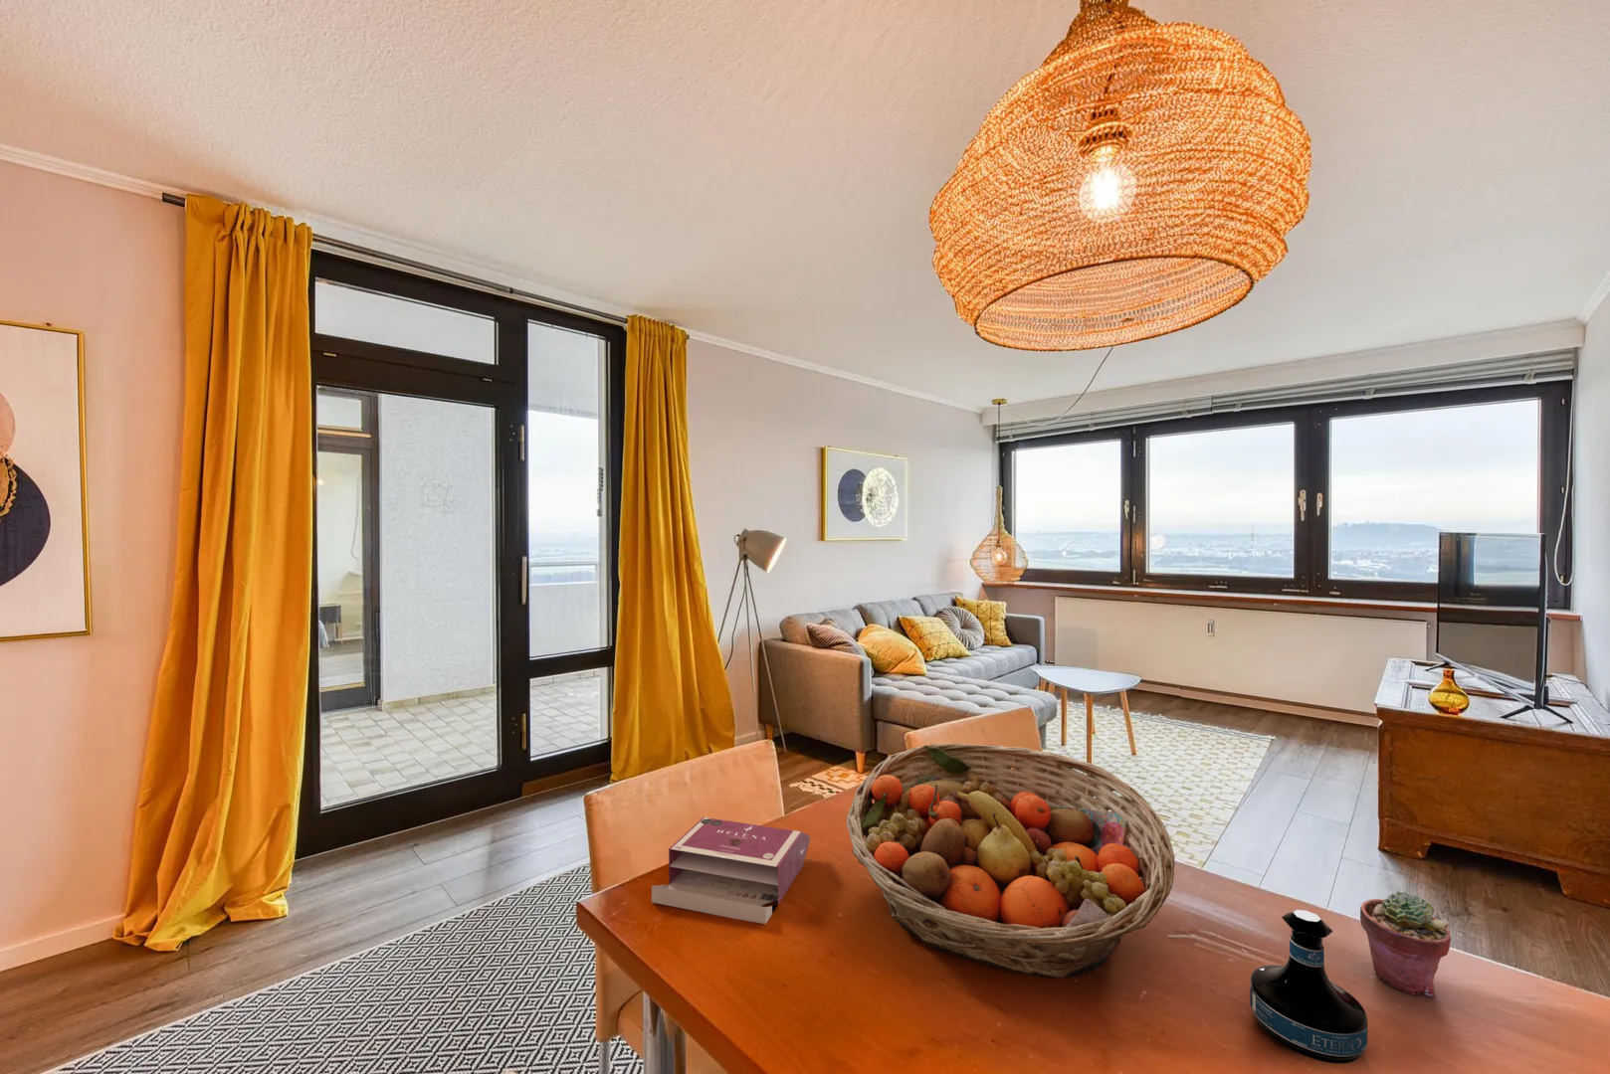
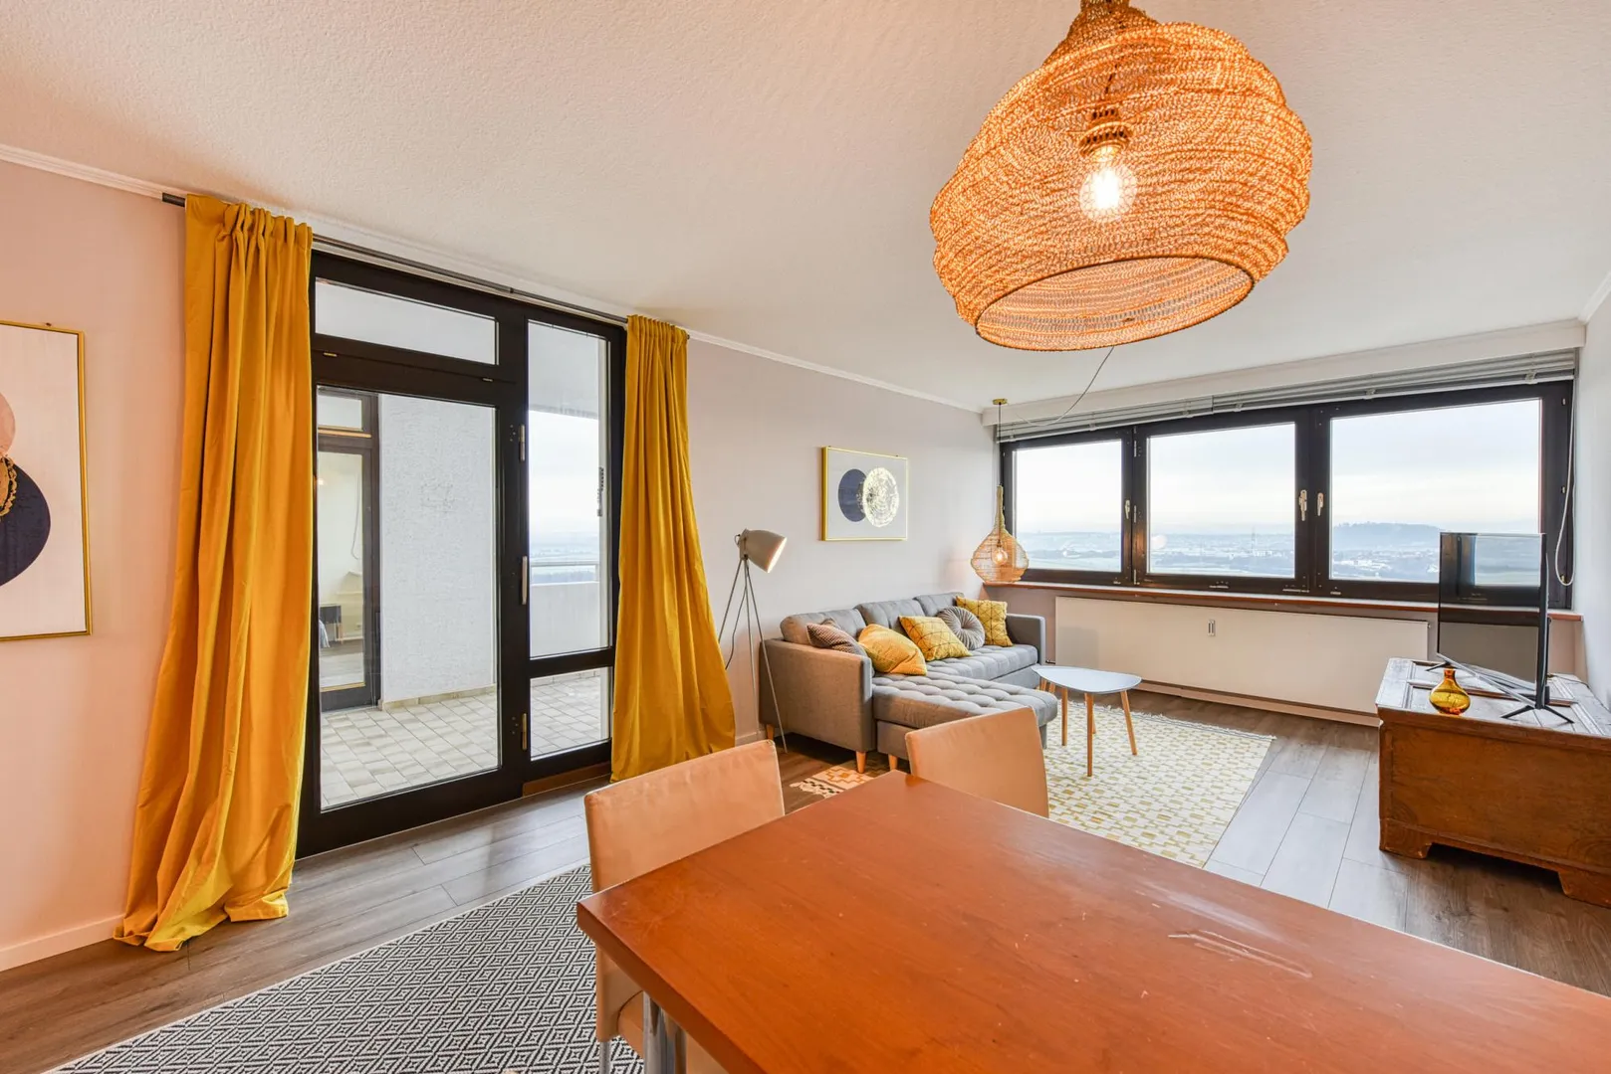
- book (736, 858)
- fruit basket (997, 844)
- tequila bottle (1307, 972)
- potted succulent (1403, 937)
